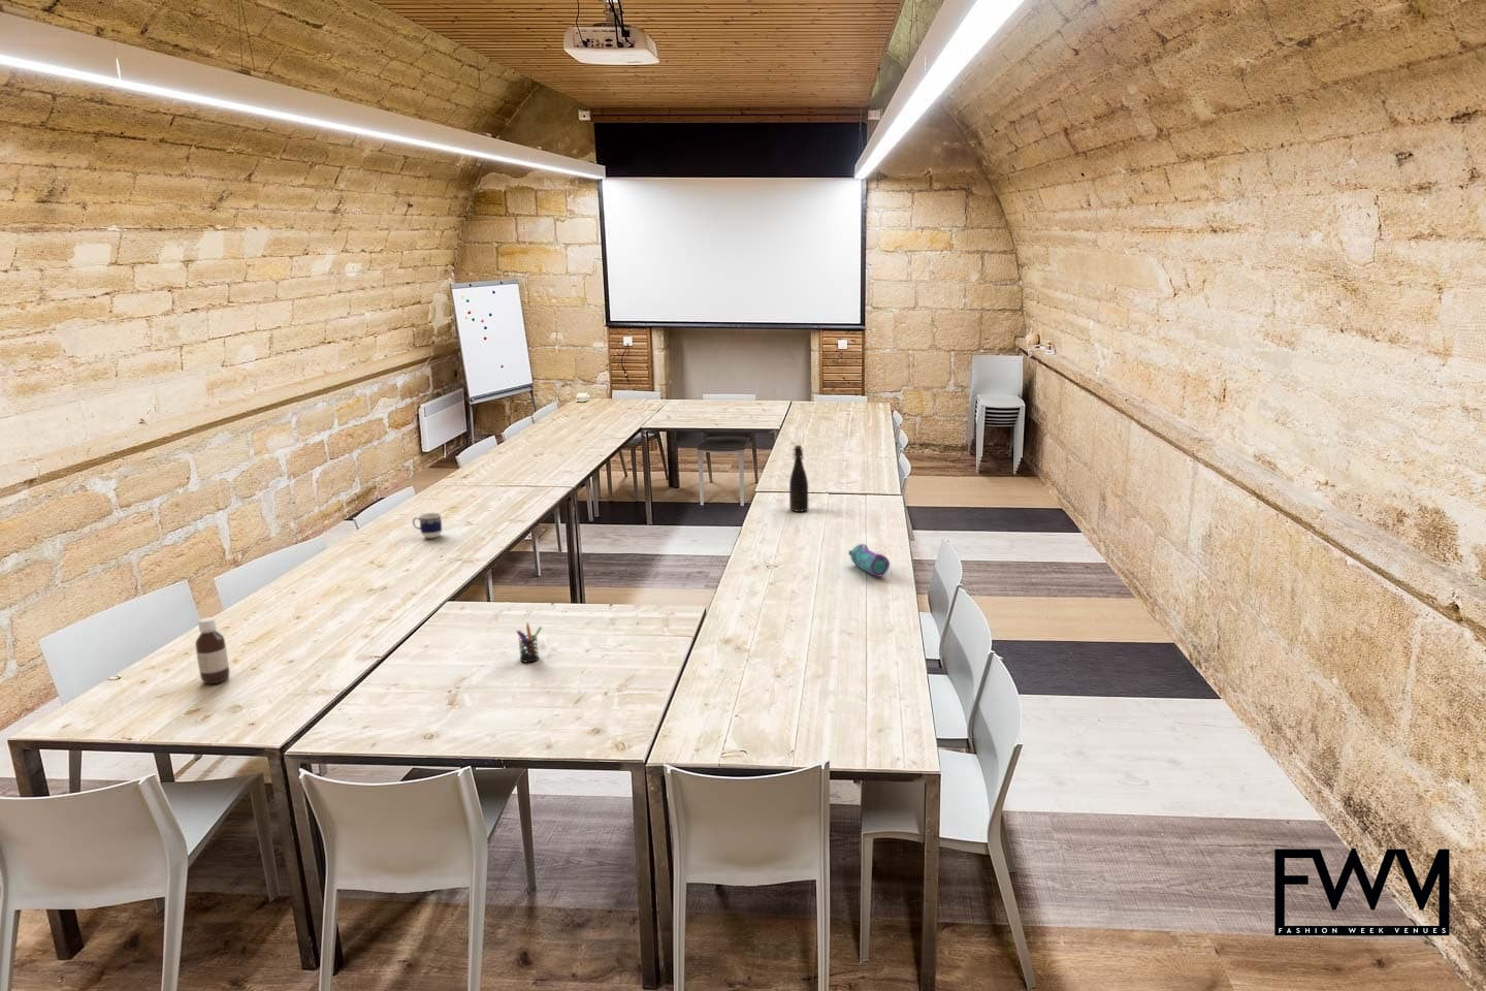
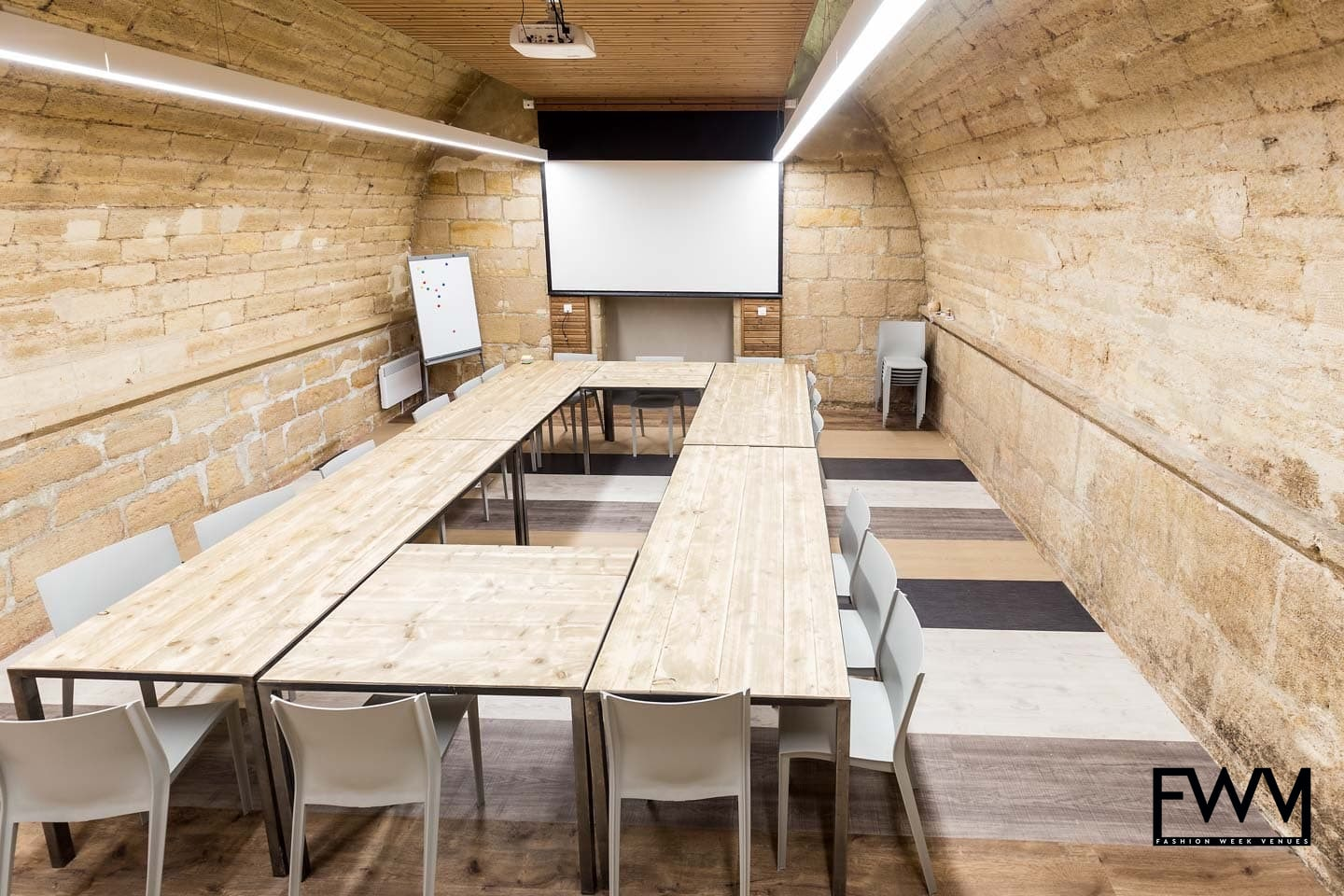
- pen holder (530, 640)
- bottle (797, 478)
- pencil case (869, 560)
- bottle (210, 649)
- cup (427, 525)
